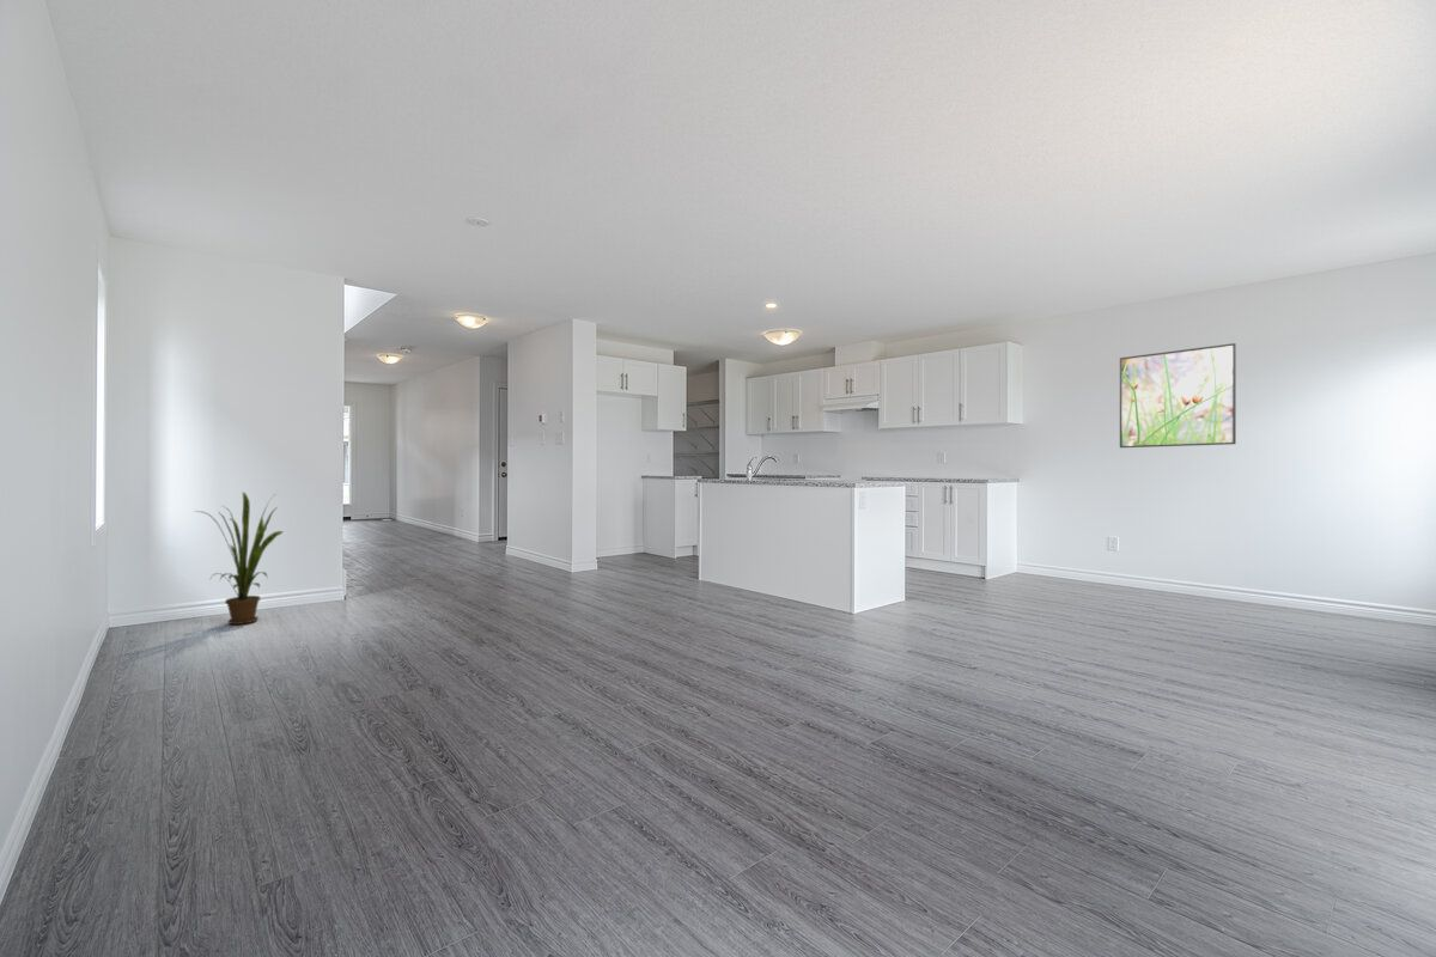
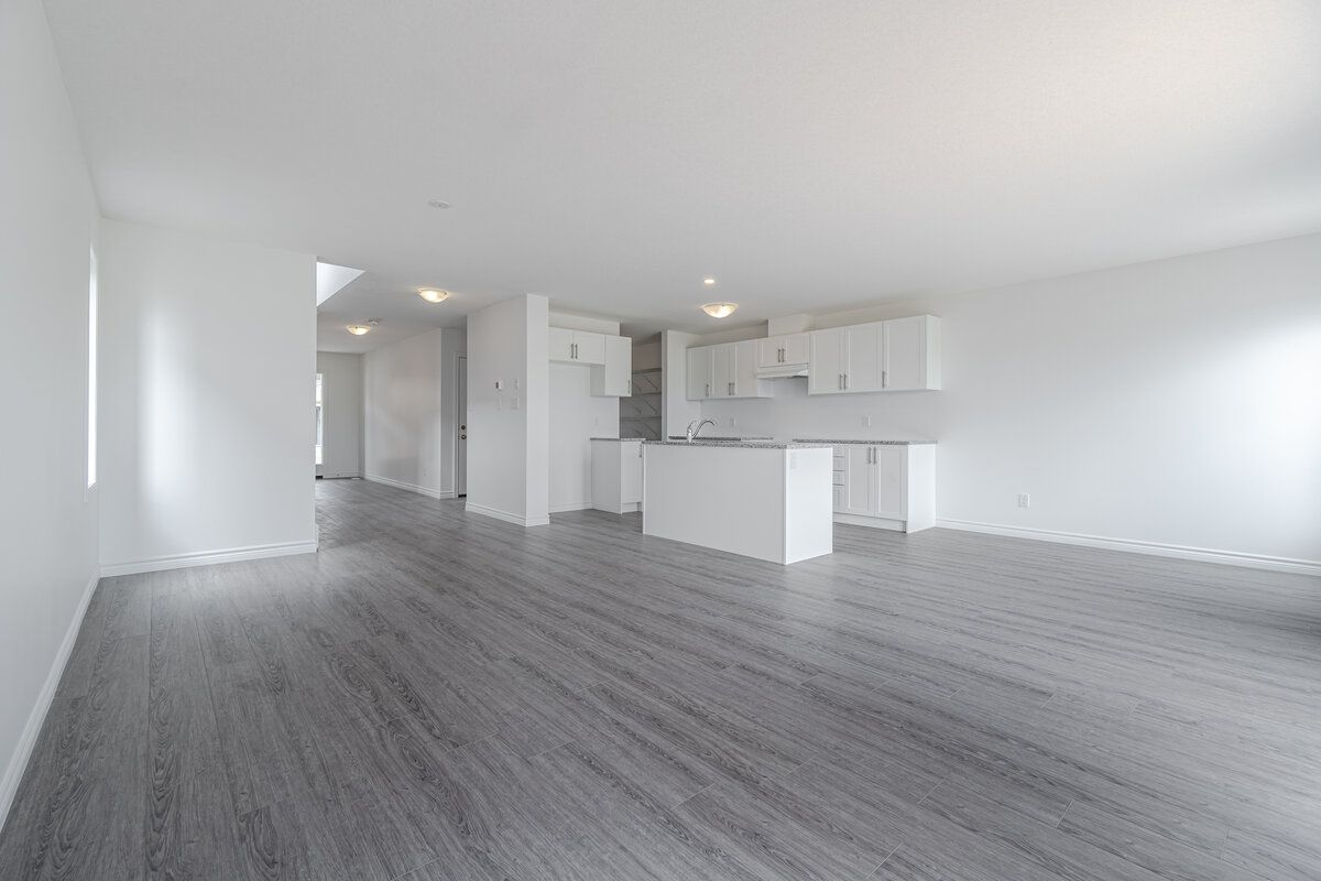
- house plant (239, 556)
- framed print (1174, 398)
